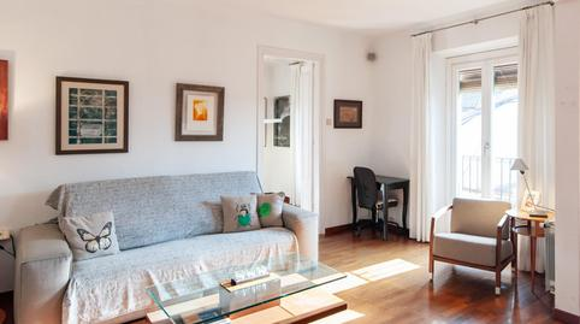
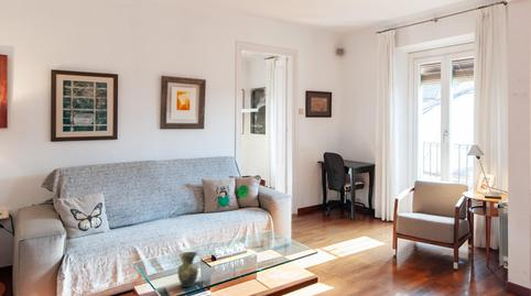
+ vase (187, 268)
